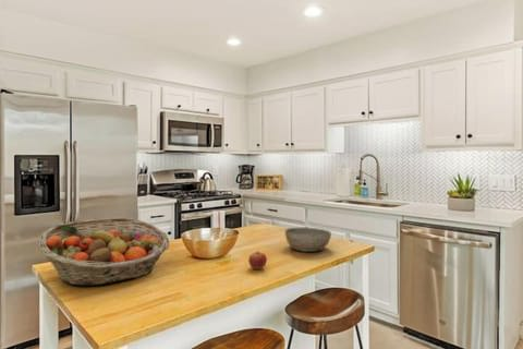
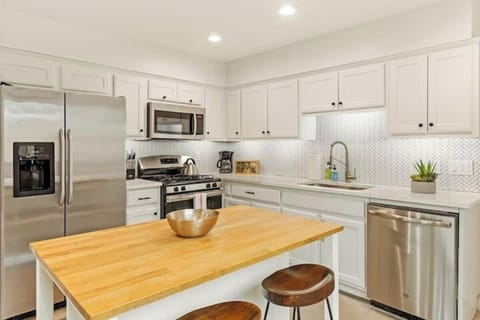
- fruit basket (108, 248)
- bowl (307, 239)
- apple (257, 258)
